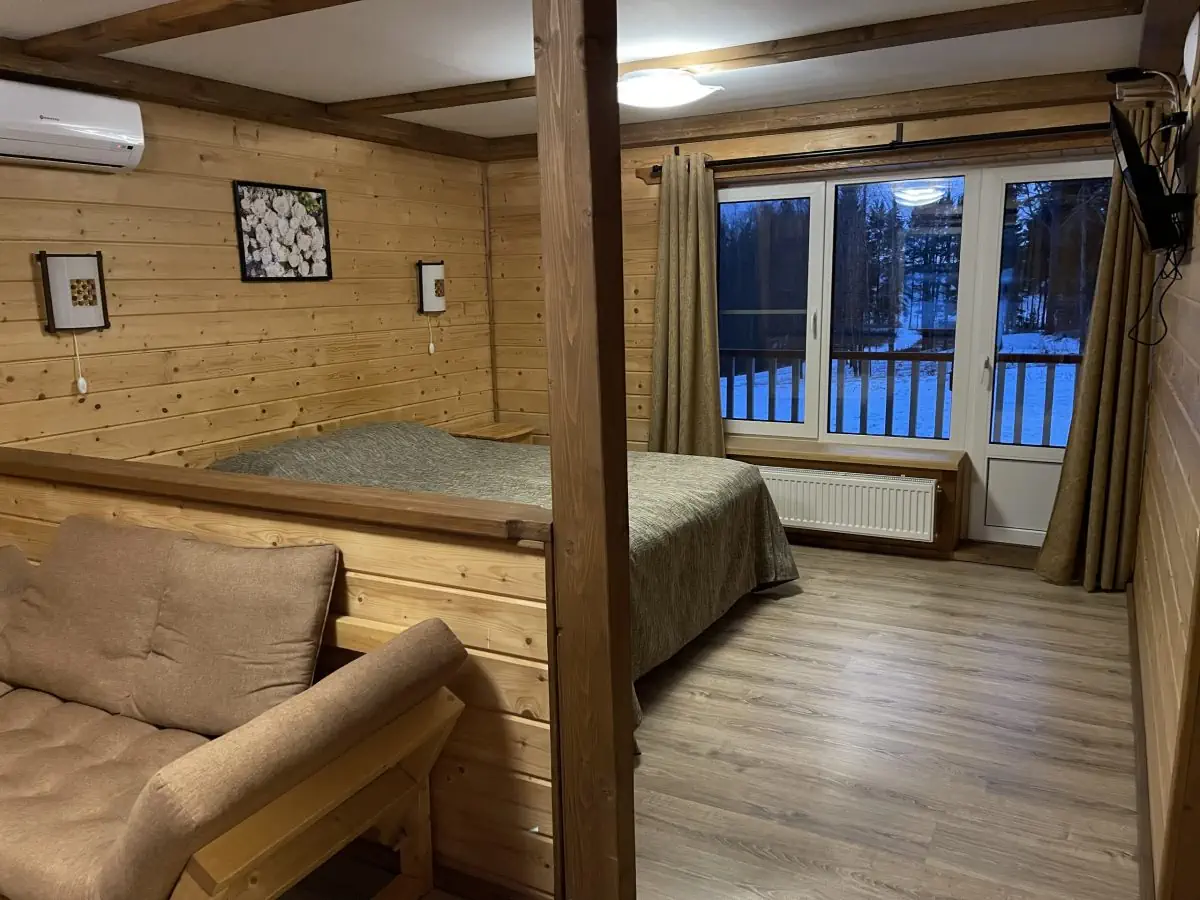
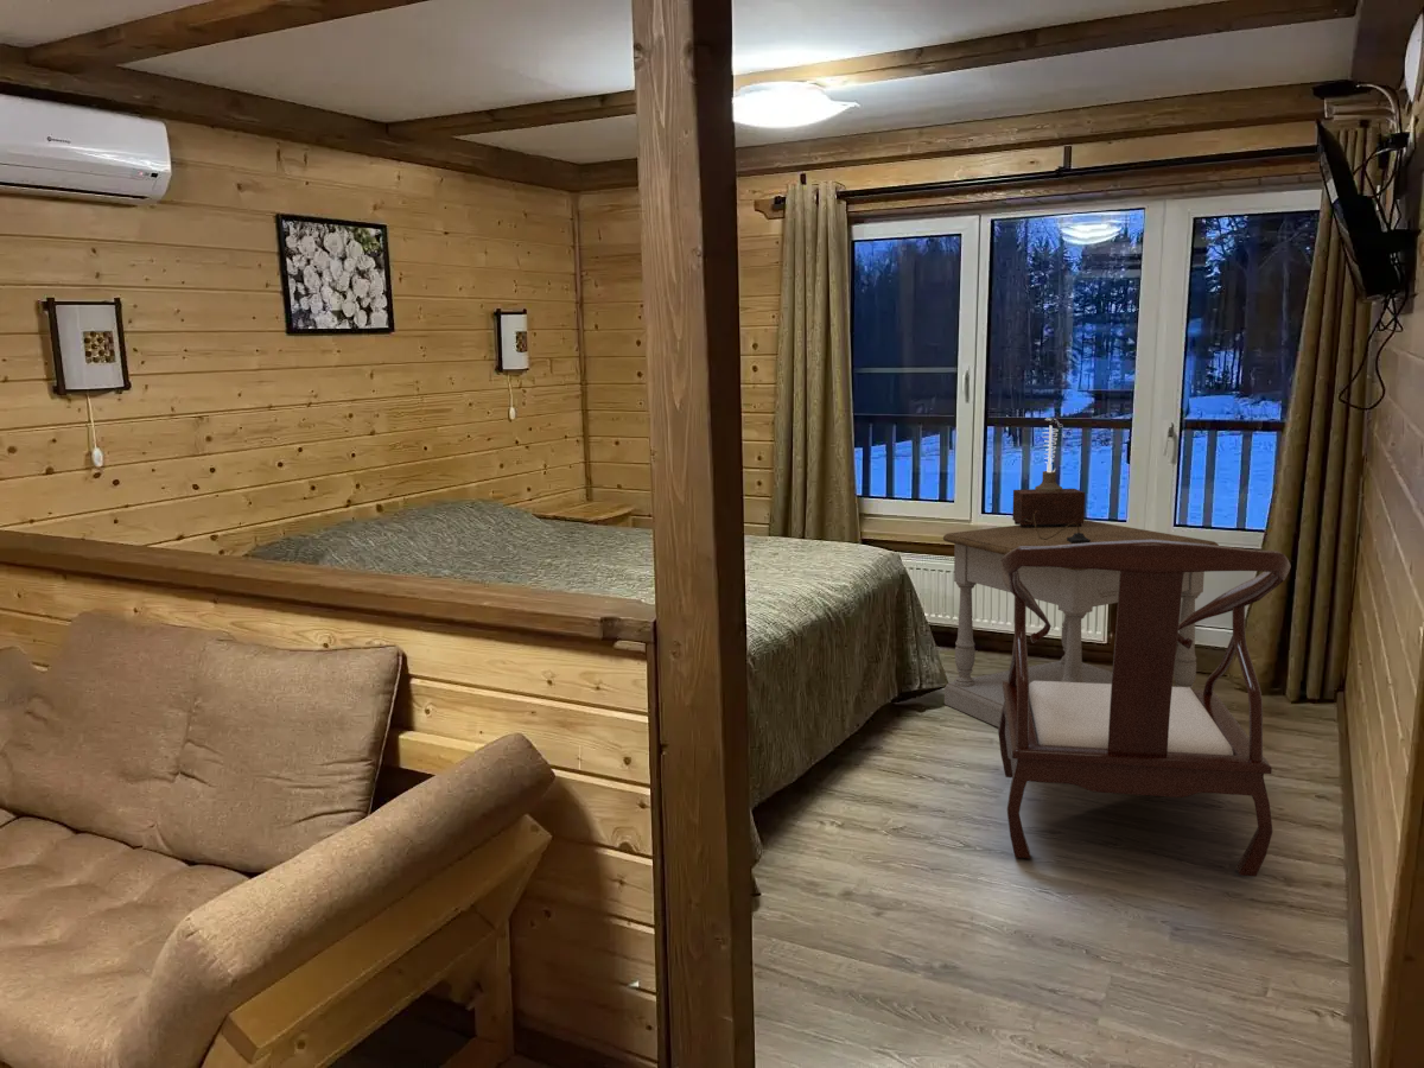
+ side table (1073, 627)
+ table lamp (1055, 476)
+ armchair (1124, 676)
